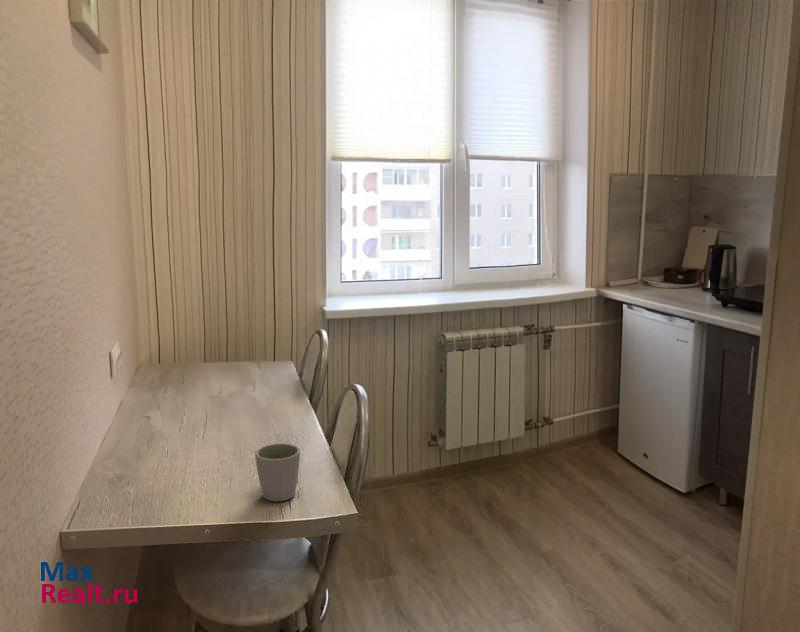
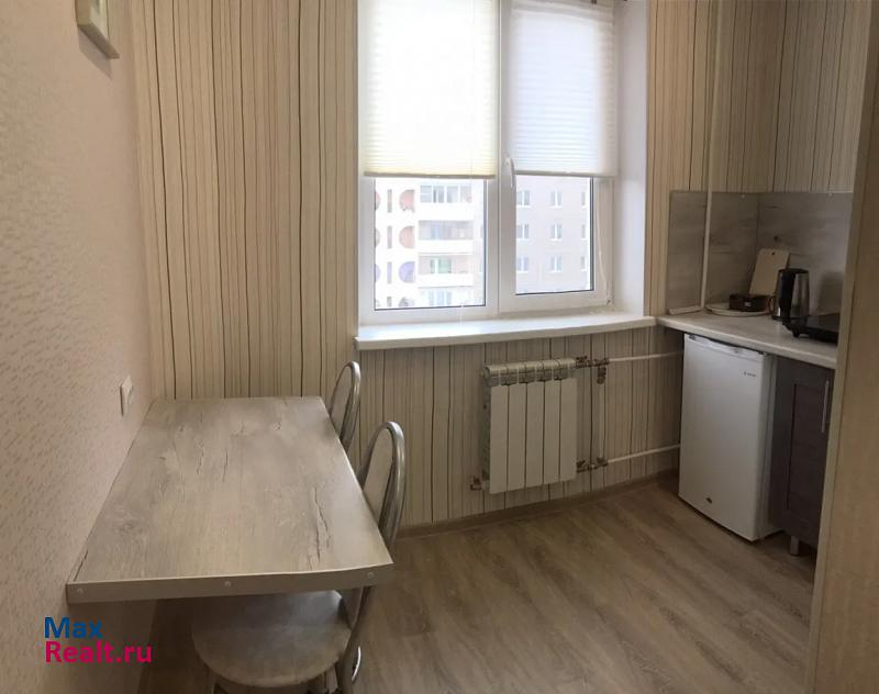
- mug (280, 469)
